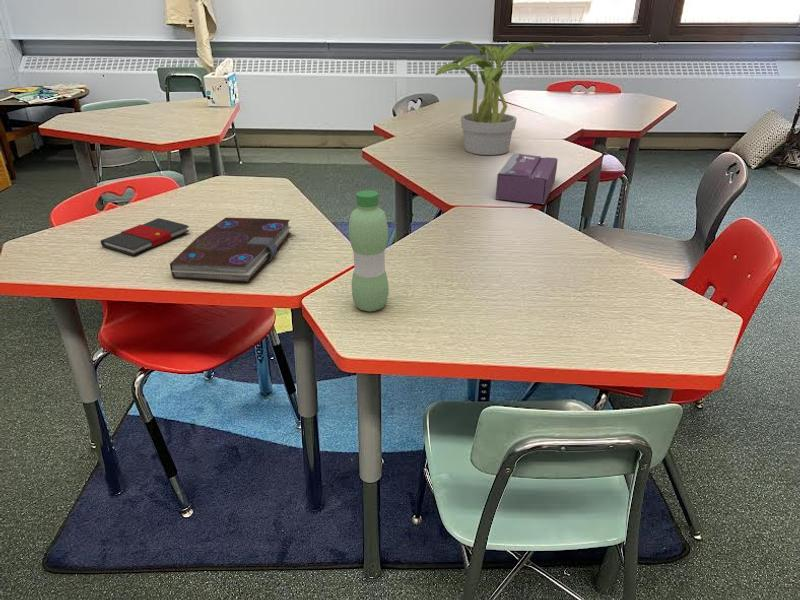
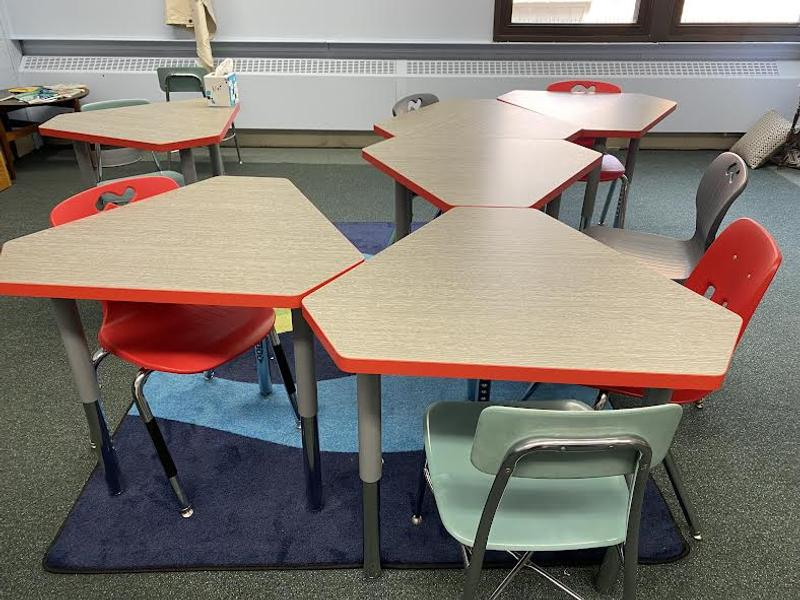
- book (146, 234)
- water bottle (369, 252)
- potted plant (489, 98)
- book (235, 245)
- tissue box (527, 177)
